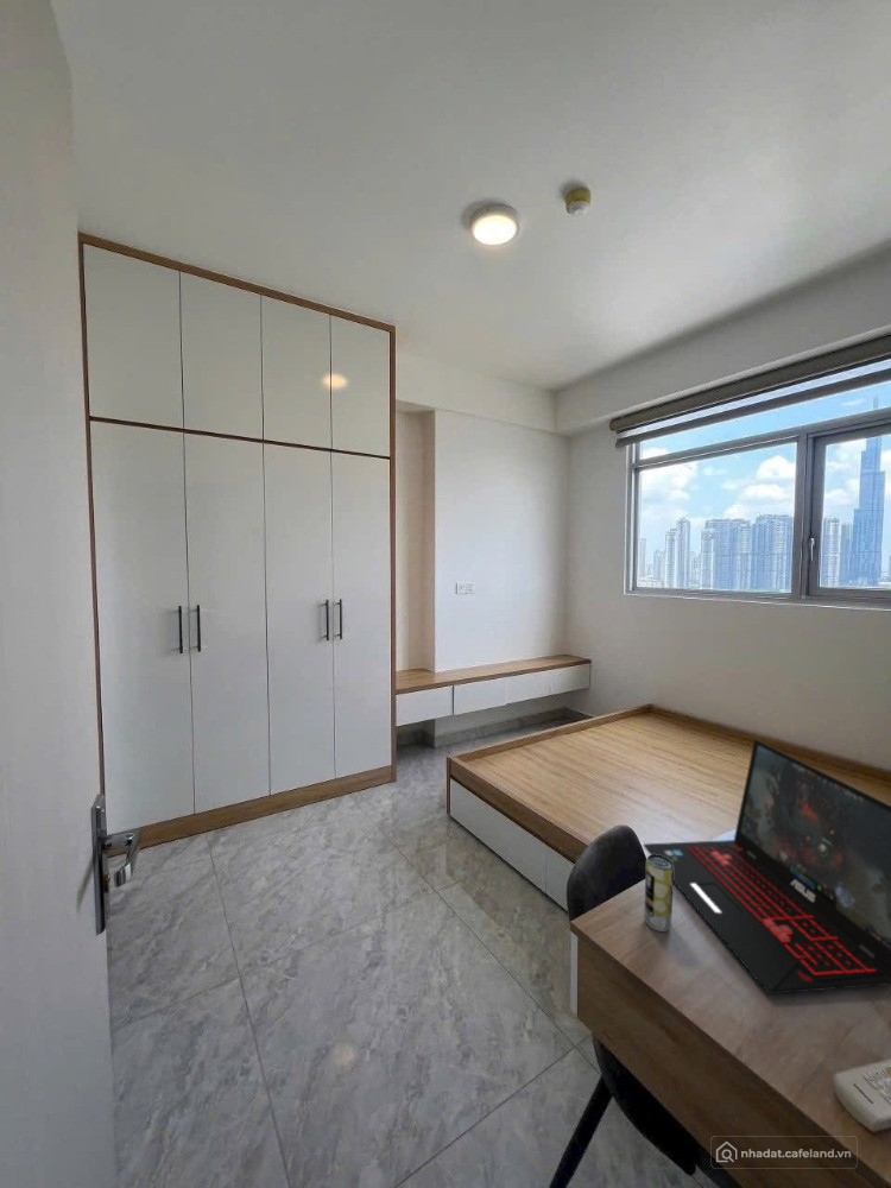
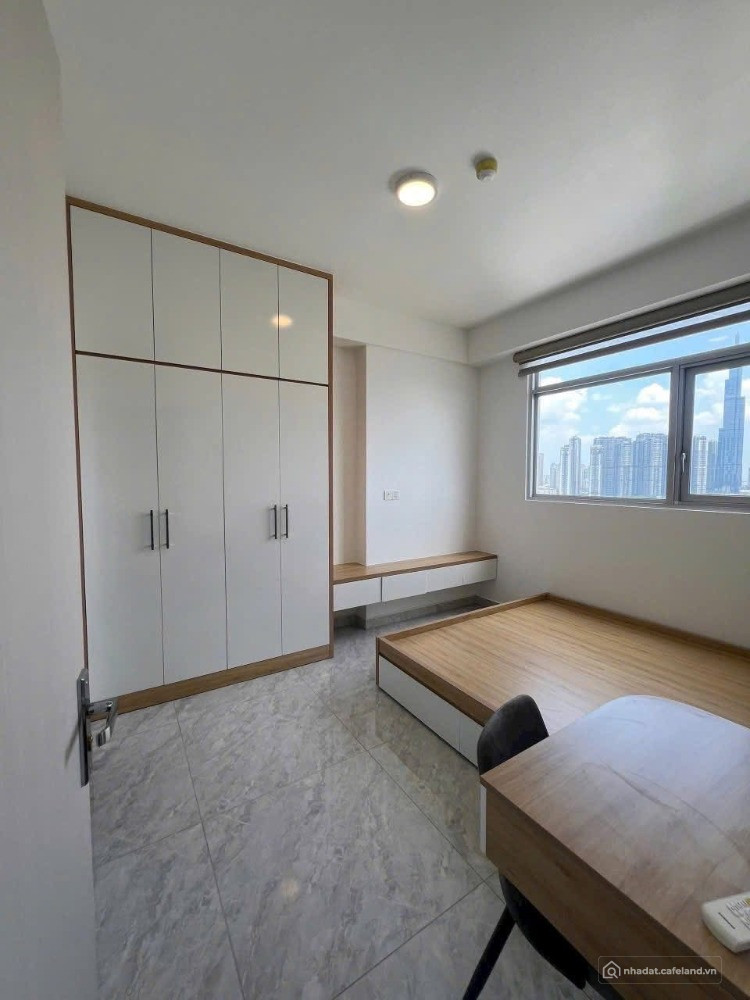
- laptop (760, 841)
- beverage can (658, 892)
